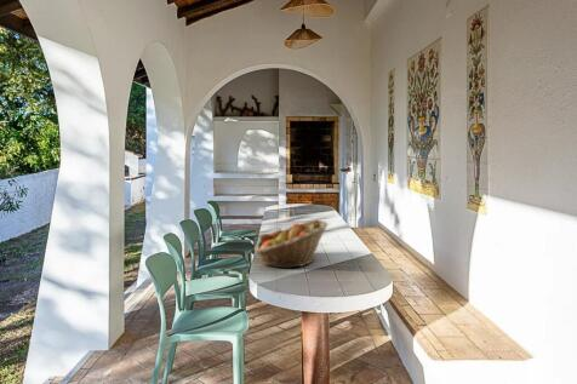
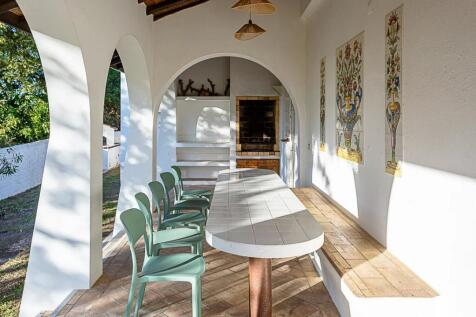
- fruit basket (291, 241)
